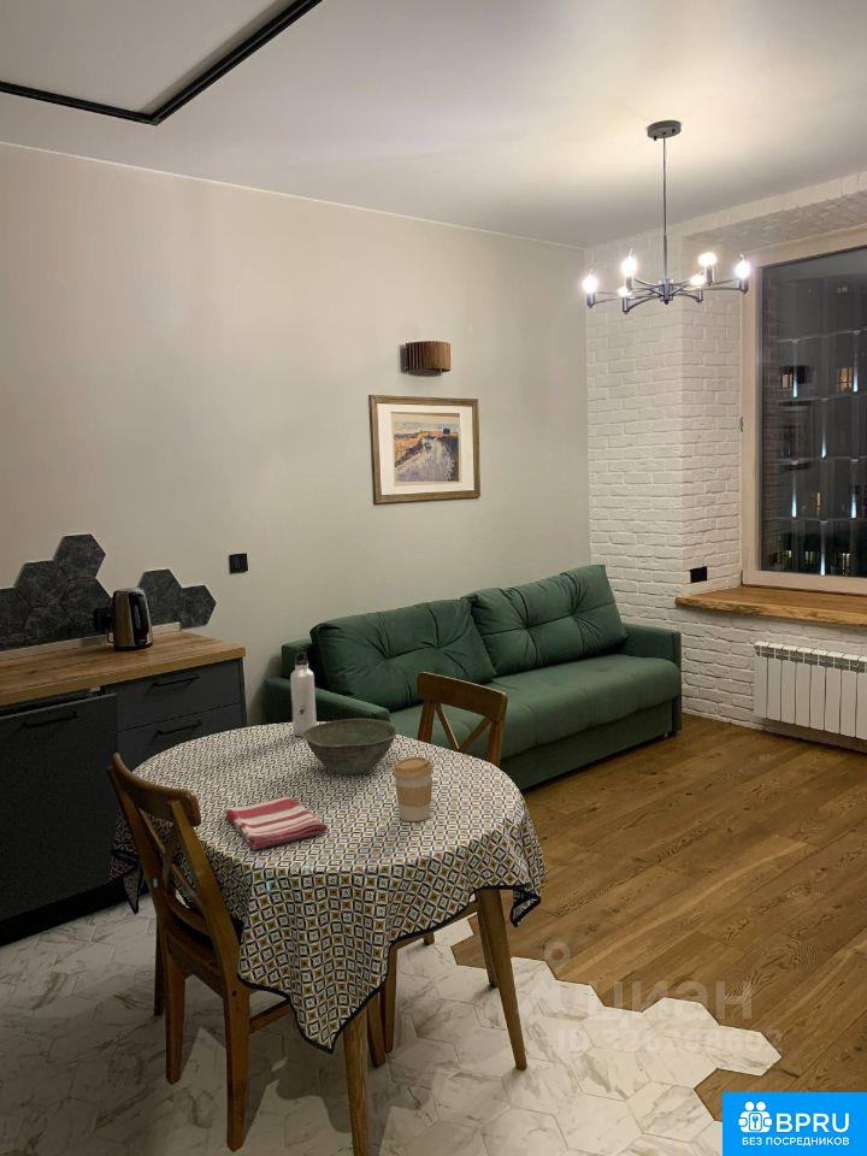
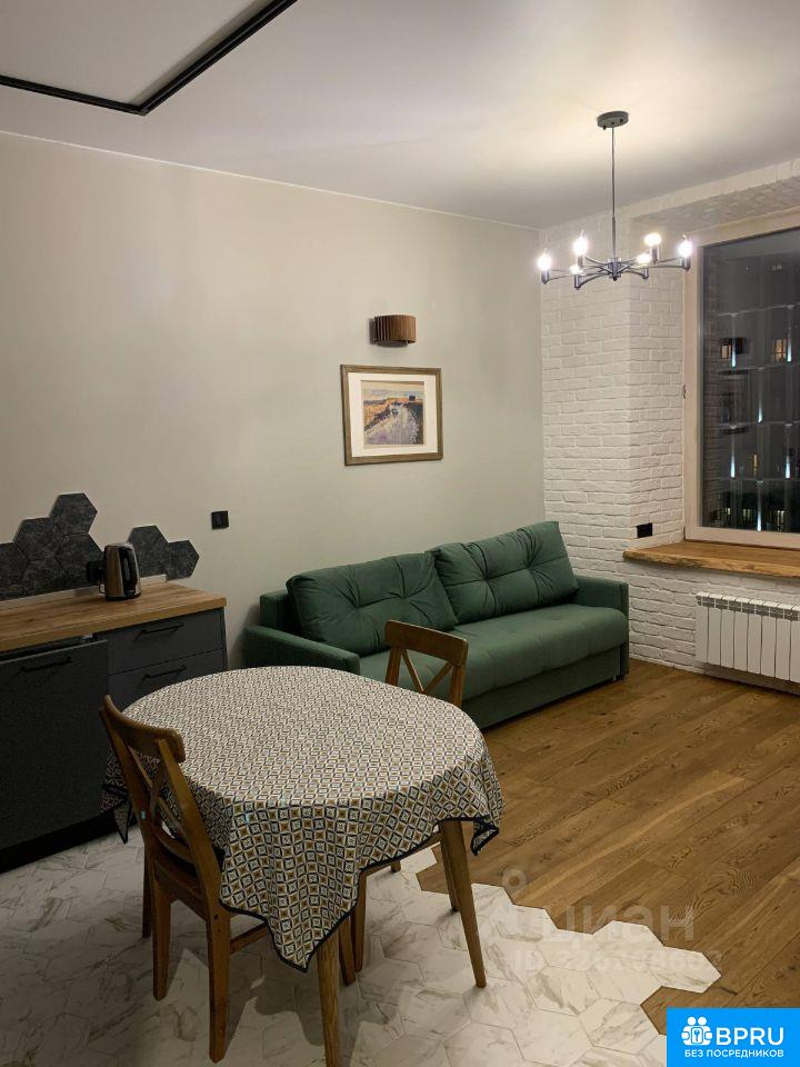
- water bottle (302, 692)
- bowl (350, 749)
- coffee cup (413, 788)
- dish towel (273, 819)
